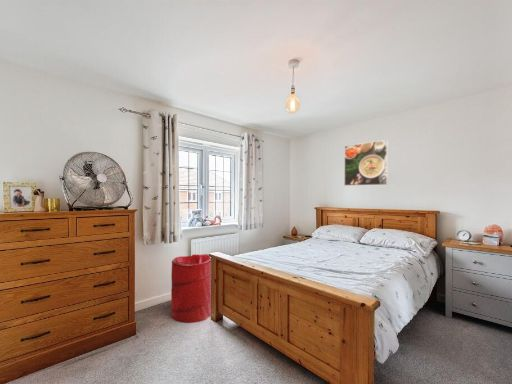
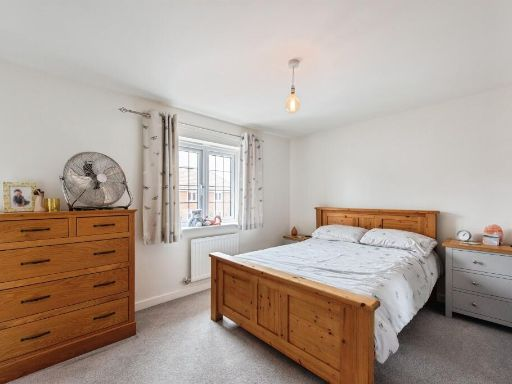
- laundry hamper (193, 284)
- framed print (364, 164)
